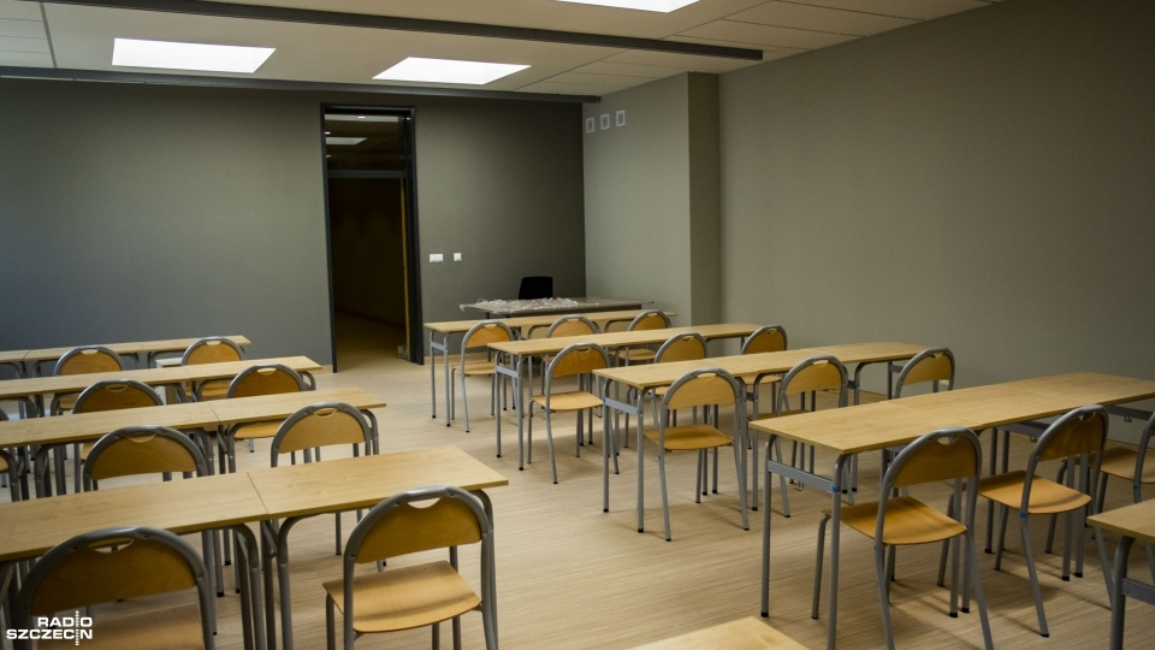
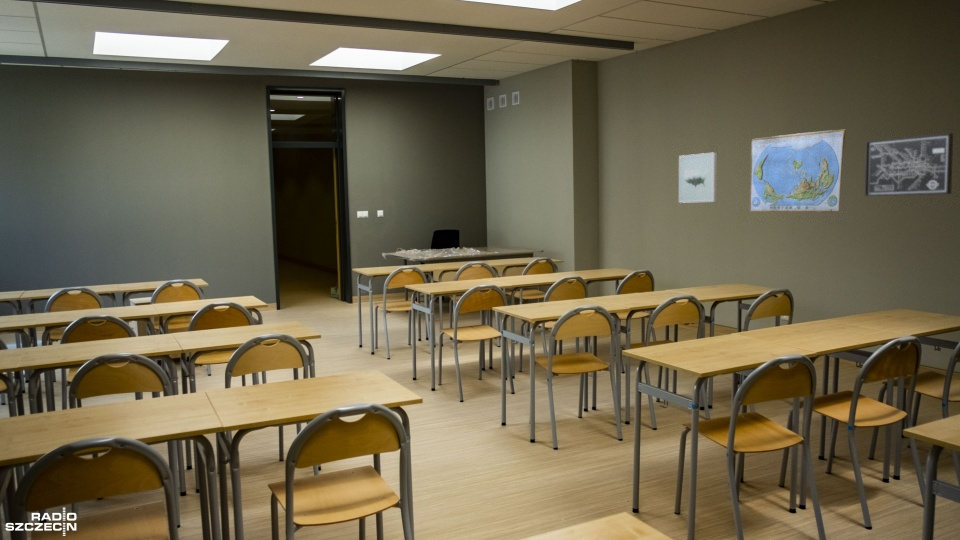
+ wall art (906, 166)
+ world map (793, 173)
+ wall art (697, 178)
